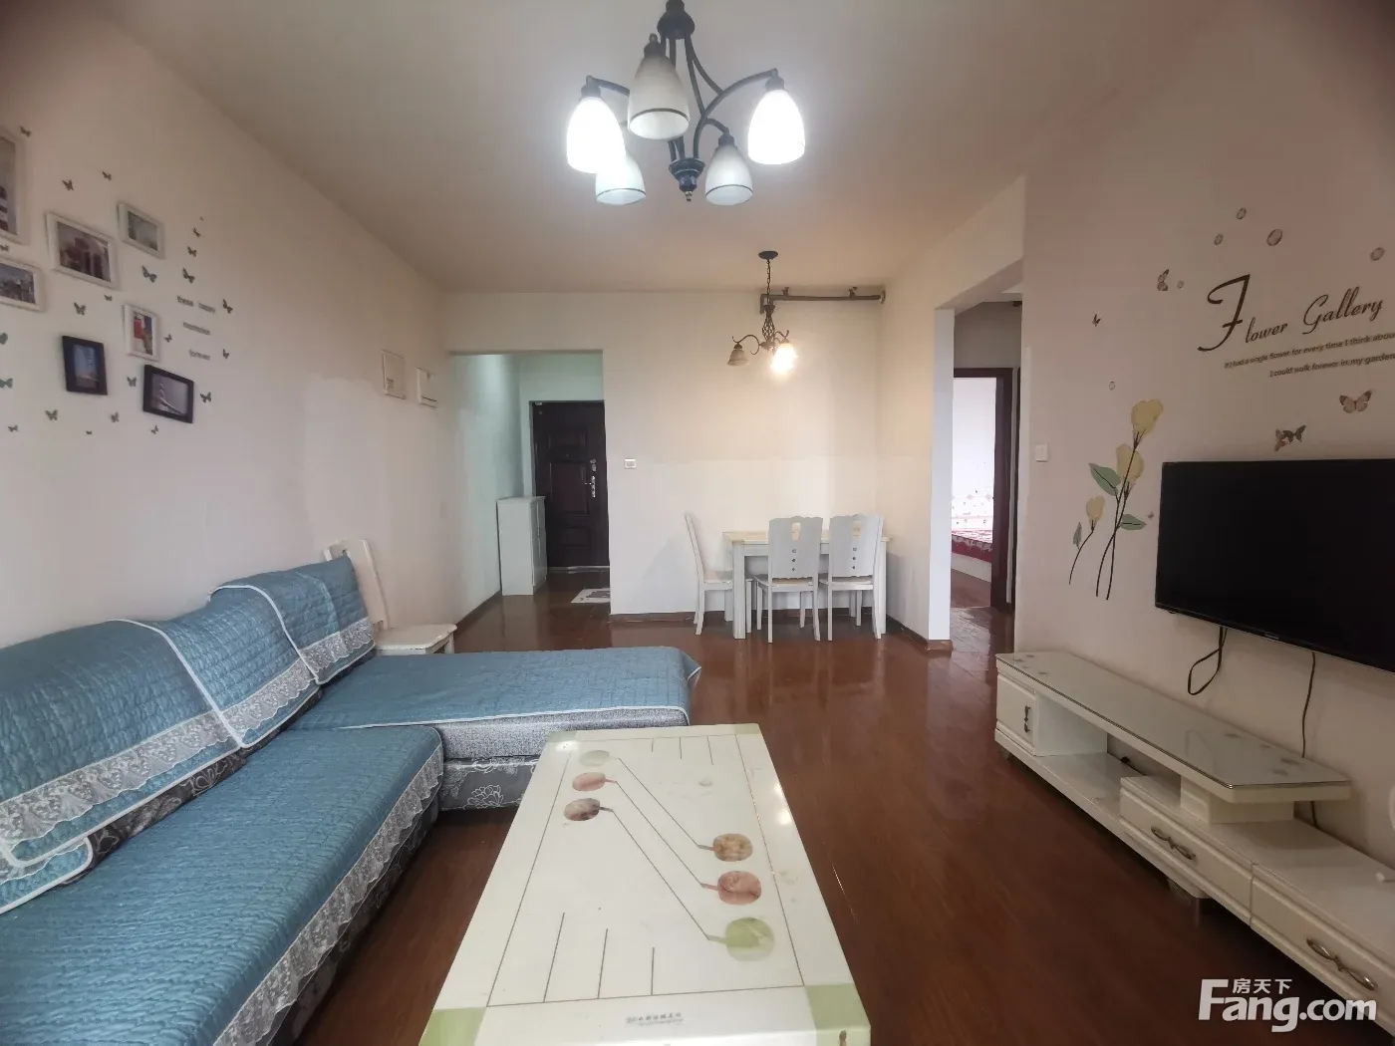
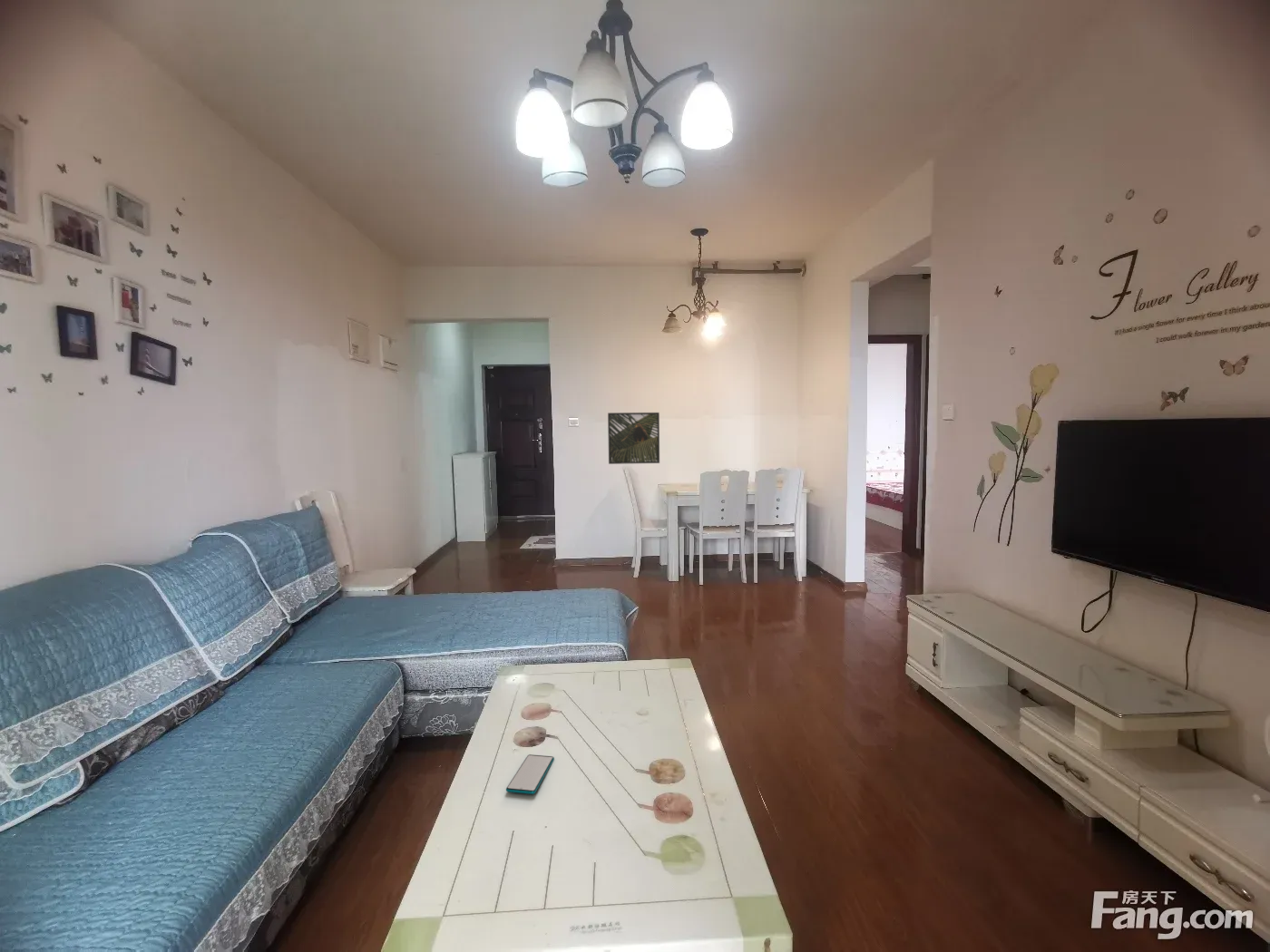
+ smartphone (531, 772)
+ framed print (633, 438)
